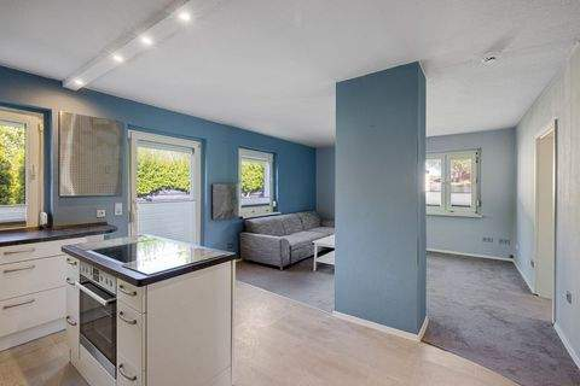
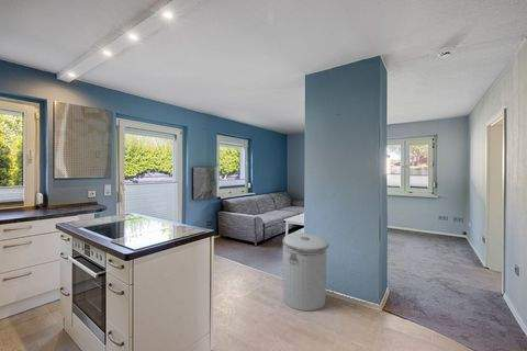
+ can (305, 268)
